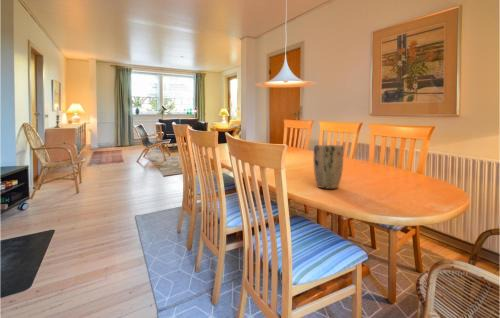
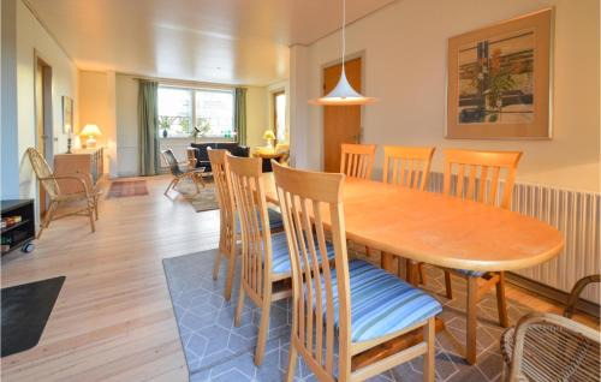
- plant pot (327, 166)
